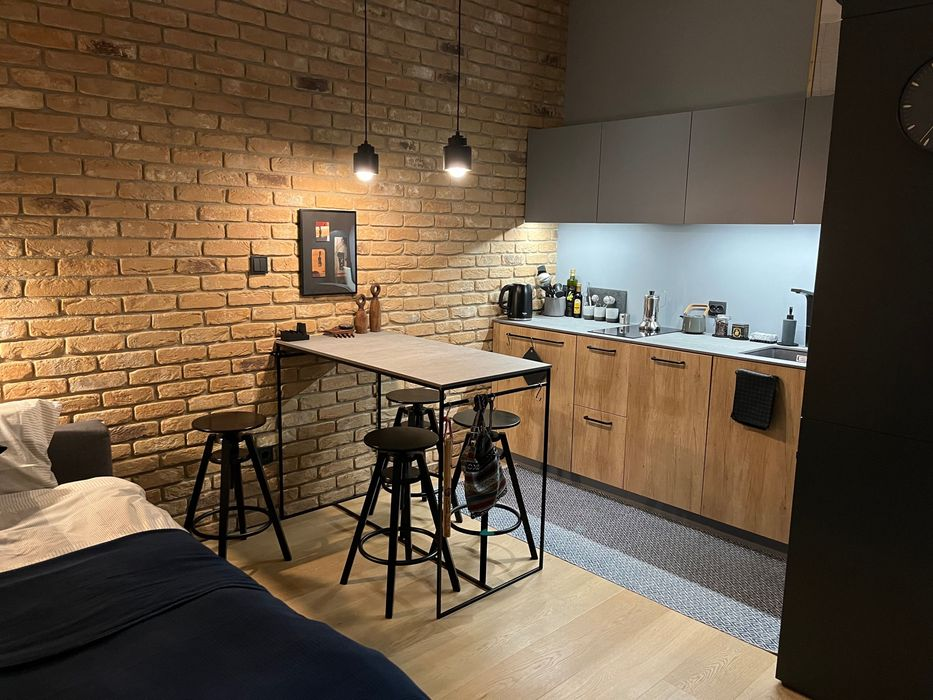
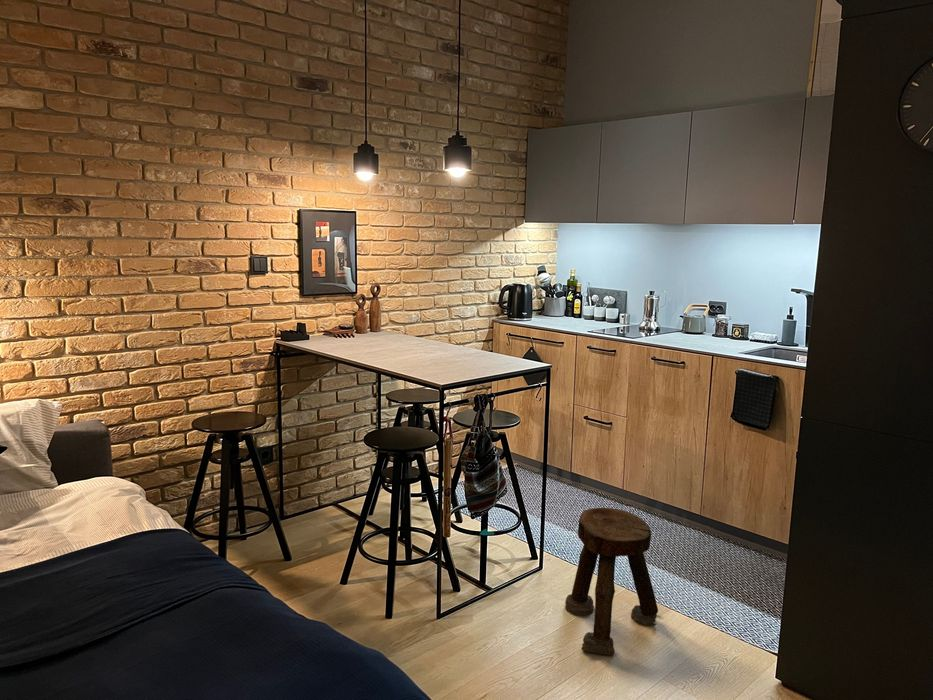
+ stool (612, 575)
